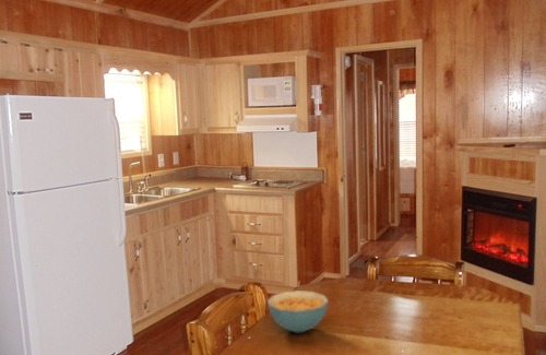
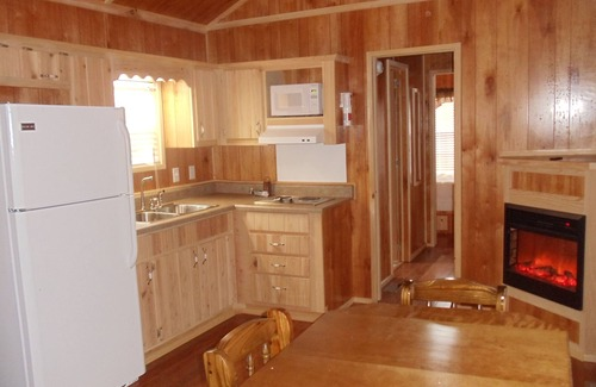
- cereal bowl (298, 315)
